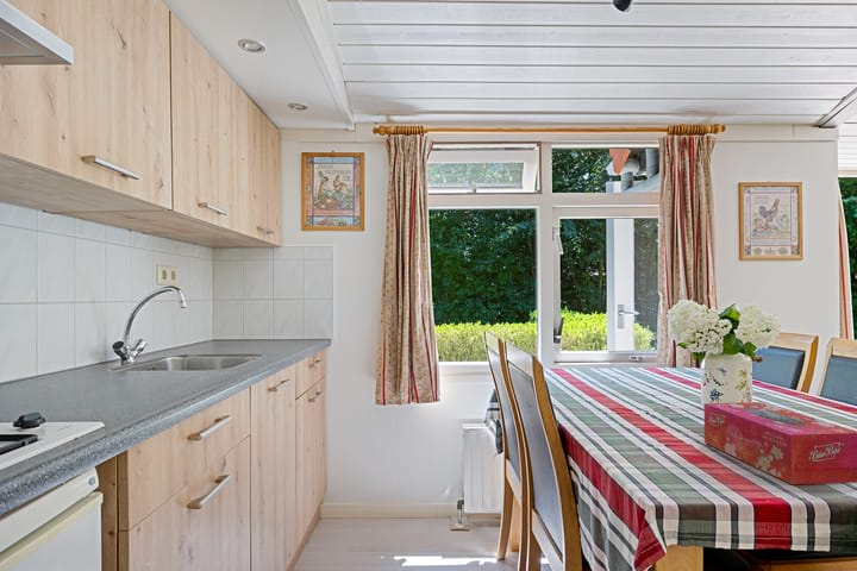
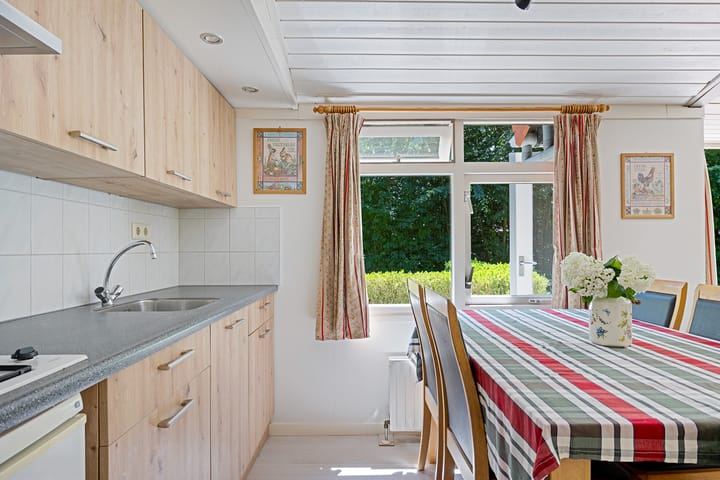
- tissue box (774, 438)
